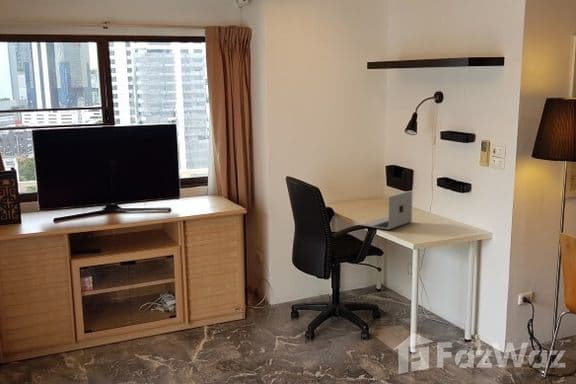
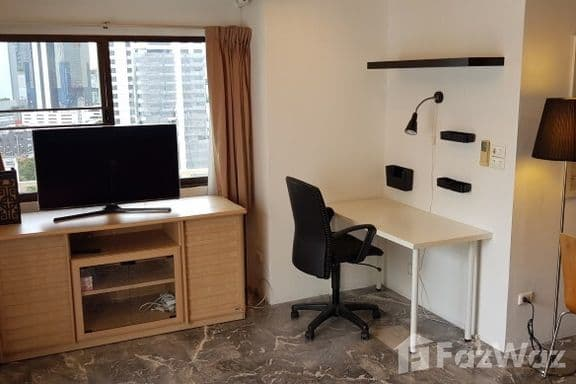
- laptop (389, 208)
